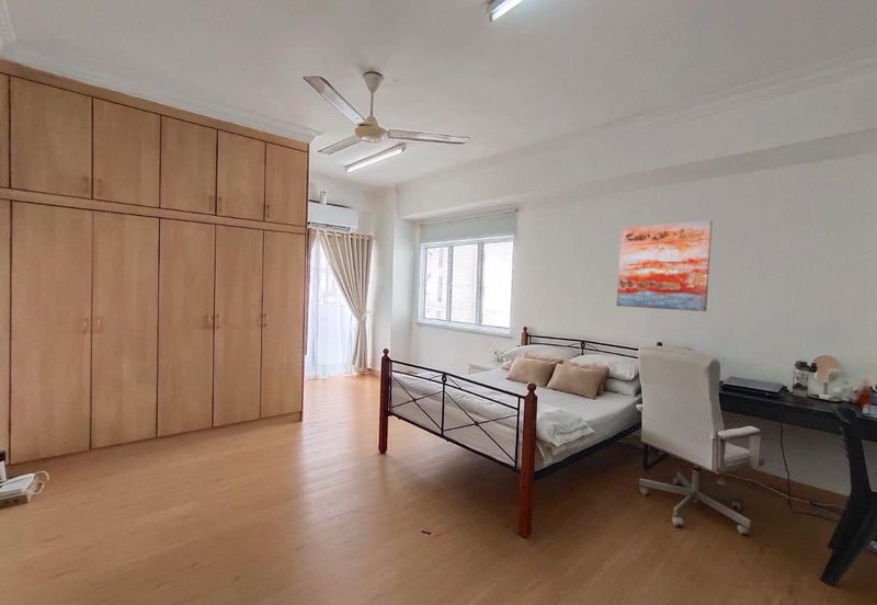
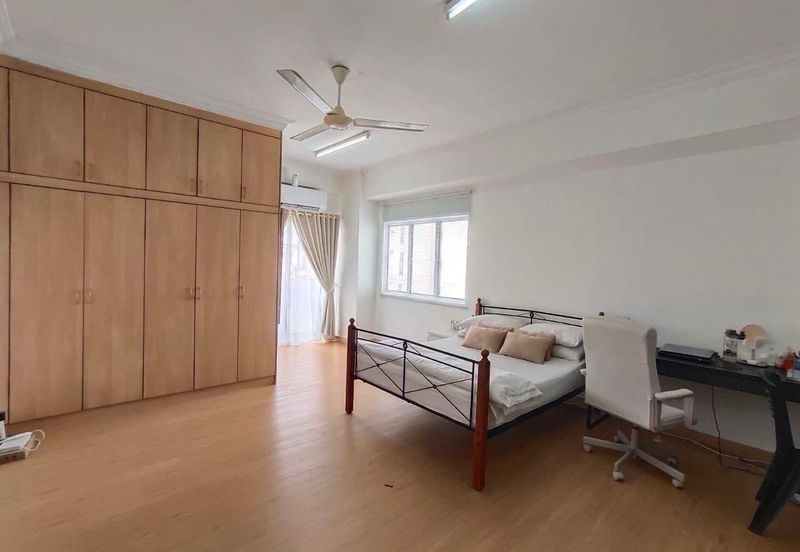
- wall art (660, 266)
